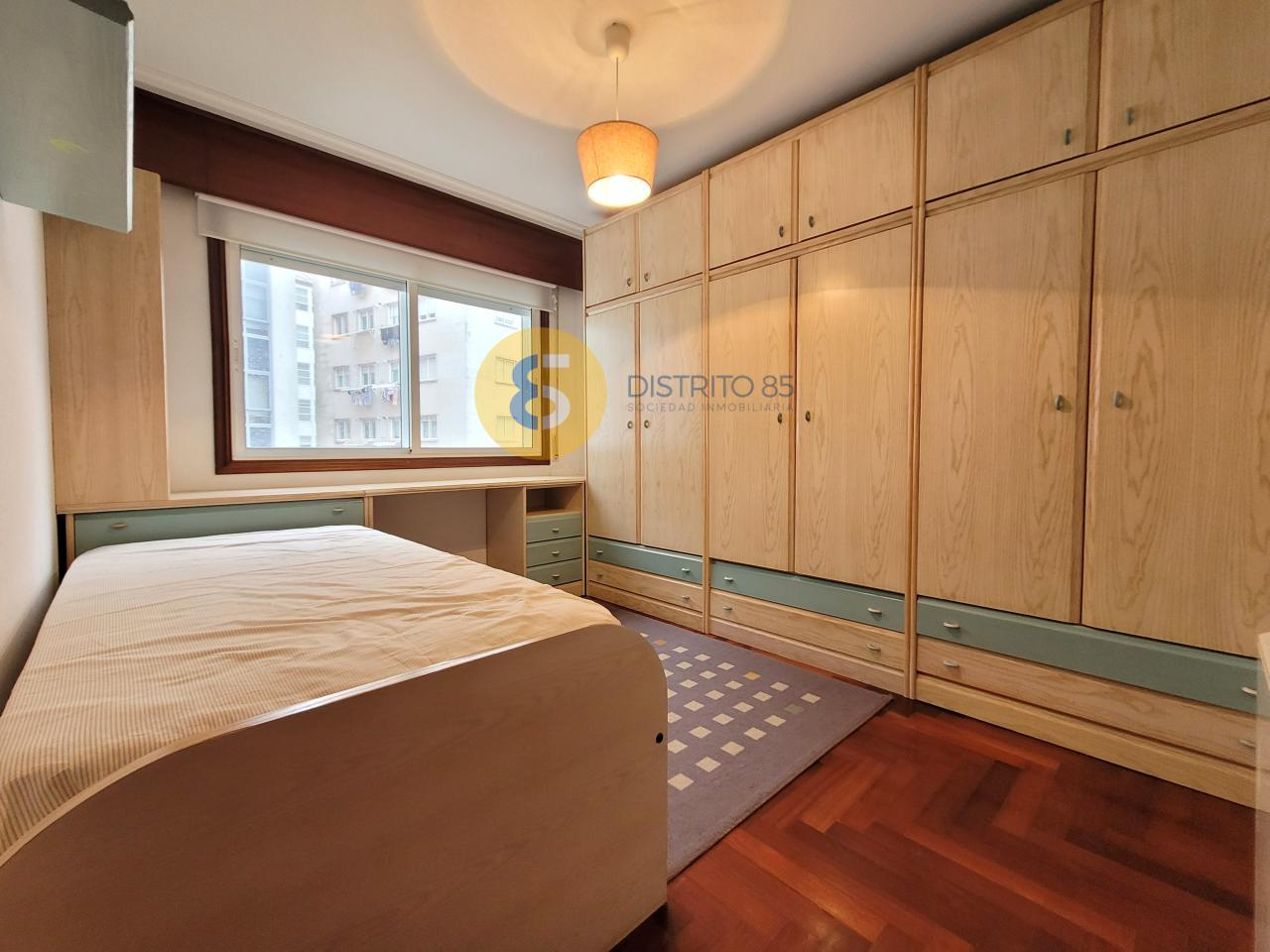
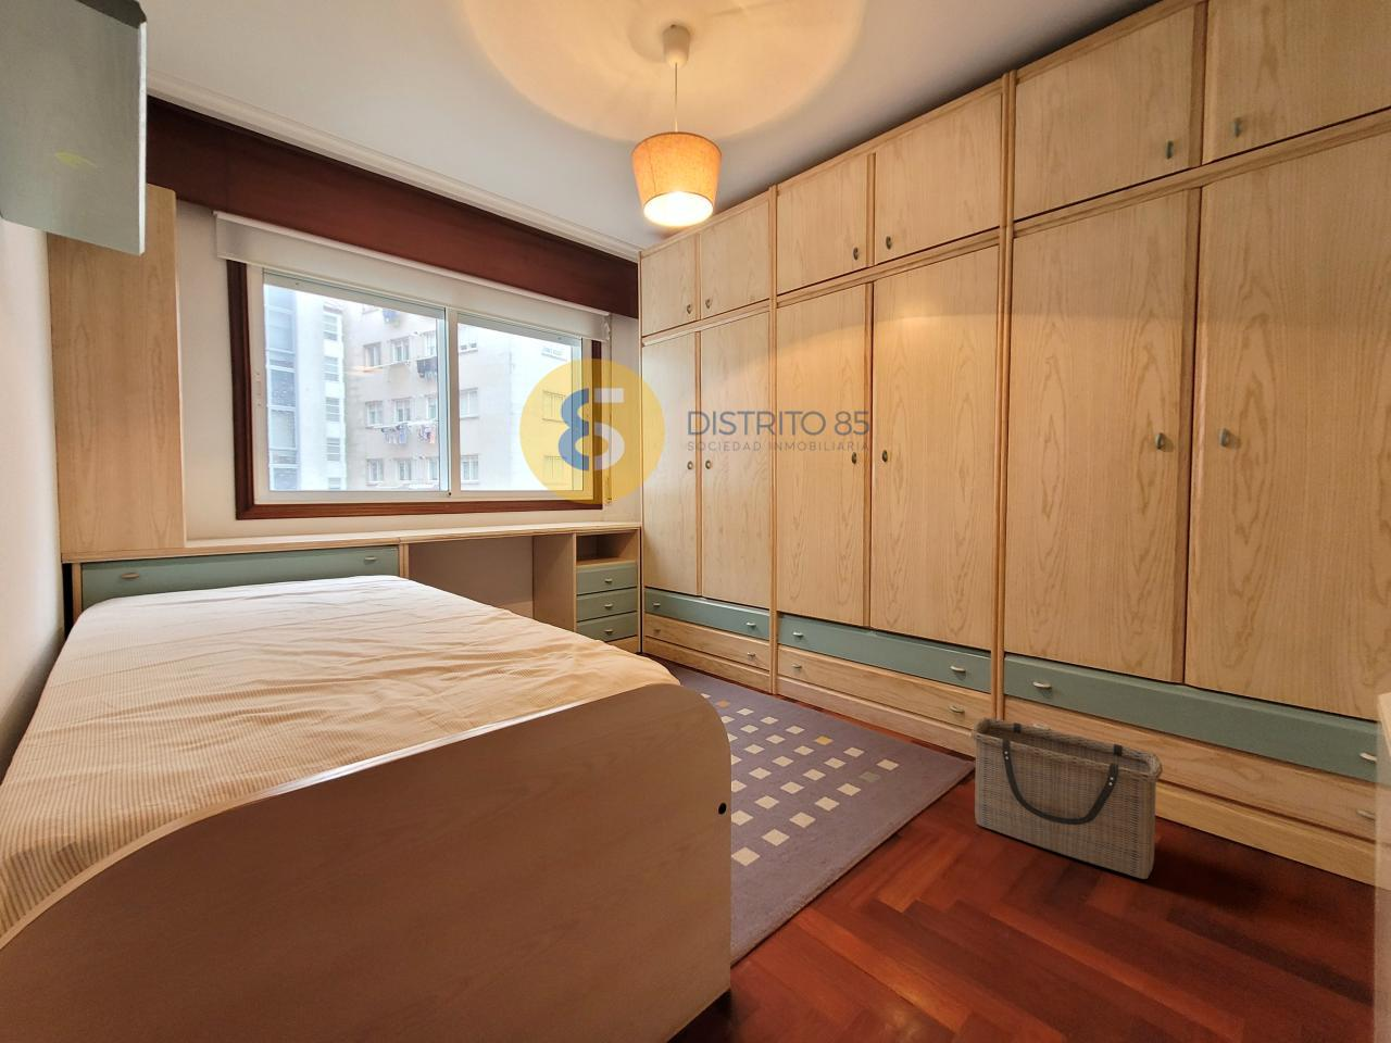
+ basket (1058, 791)
